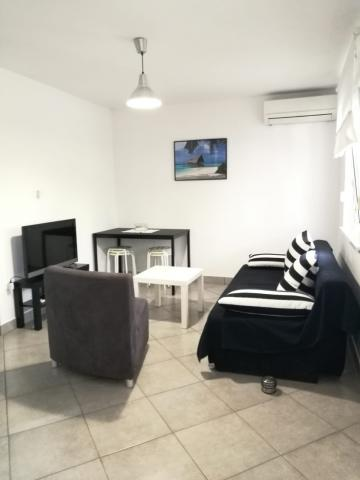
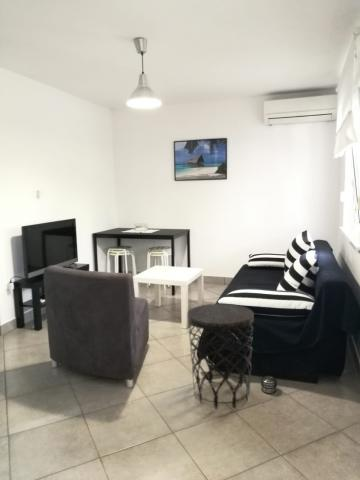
+ side table (220, 354)
